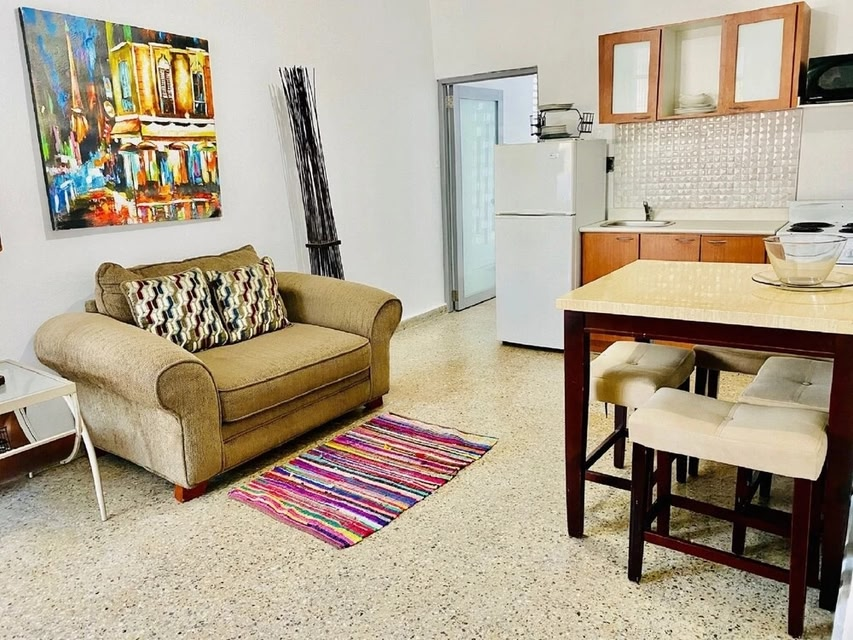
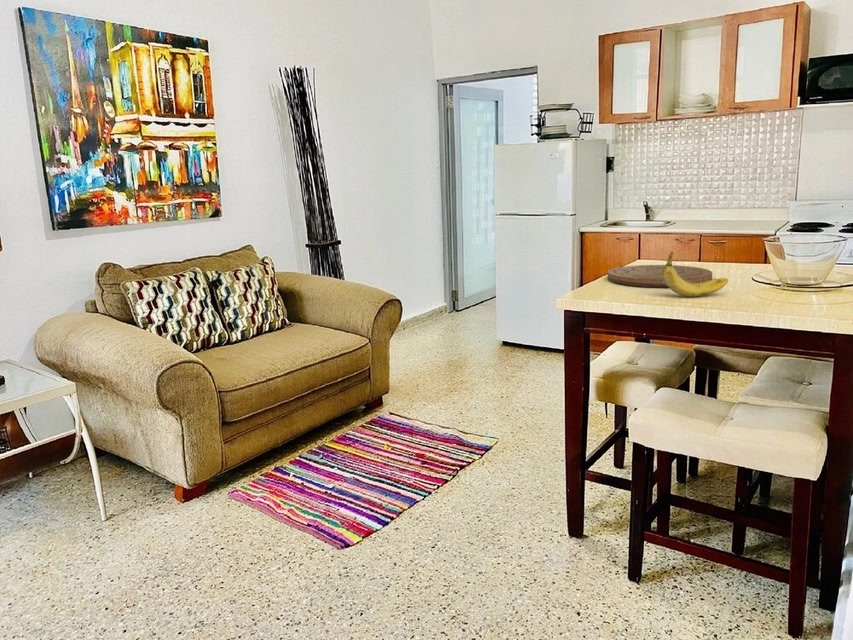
+ fruit (695, 283)
+ cutting board (658, 275)
